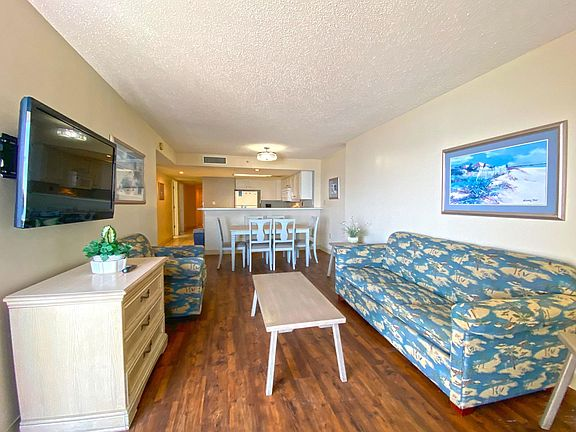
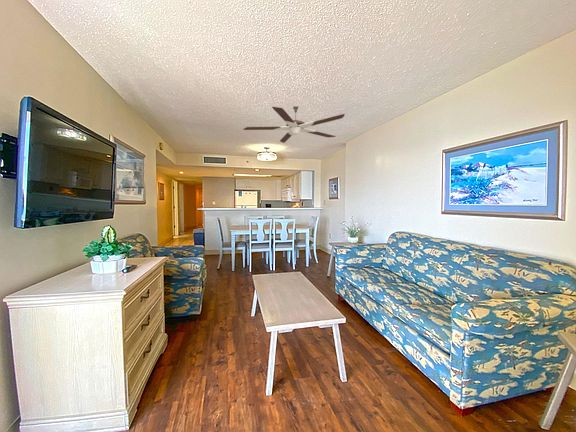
+ ceiling fan (291, 120)
